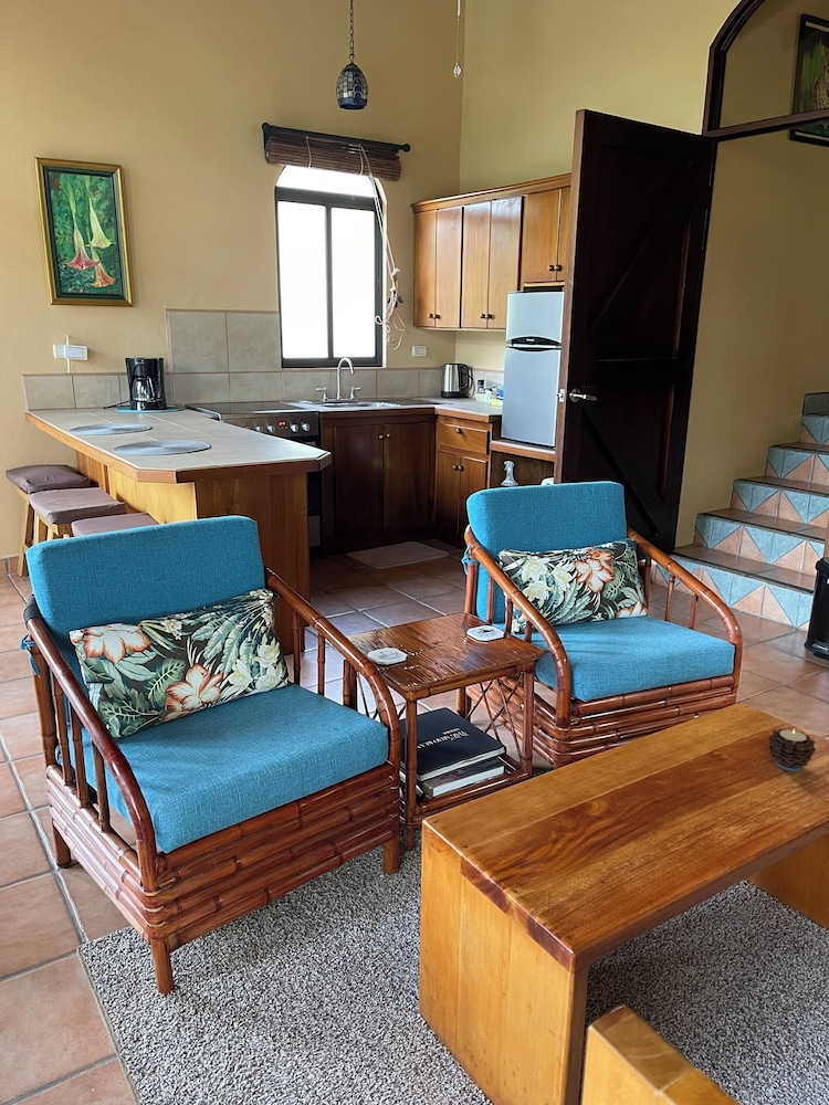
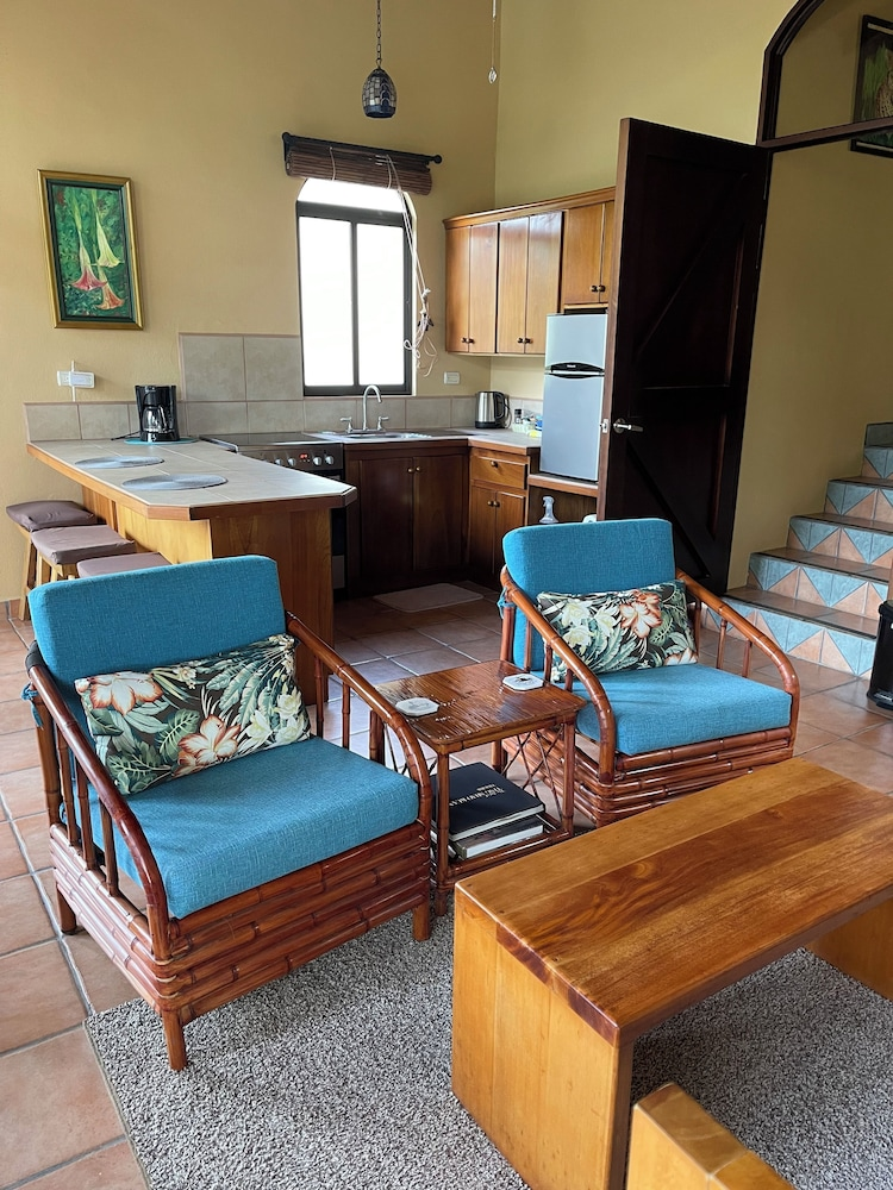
- candle (790, 747)
